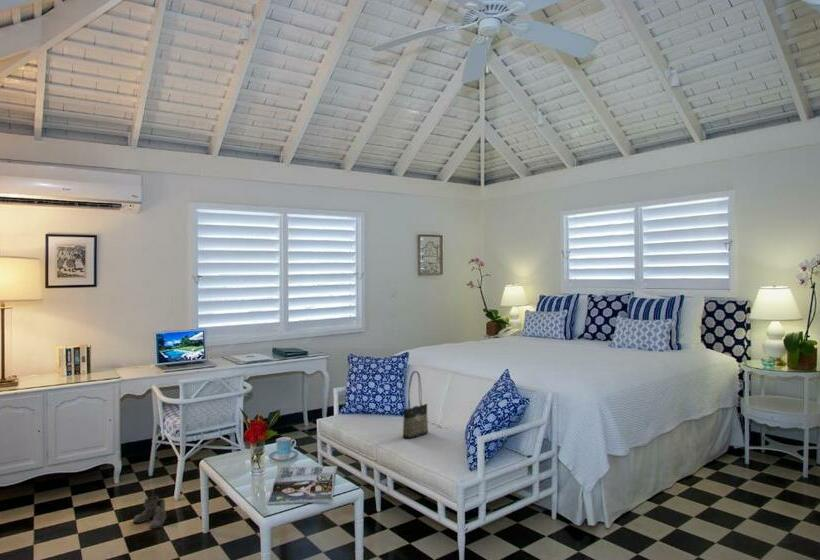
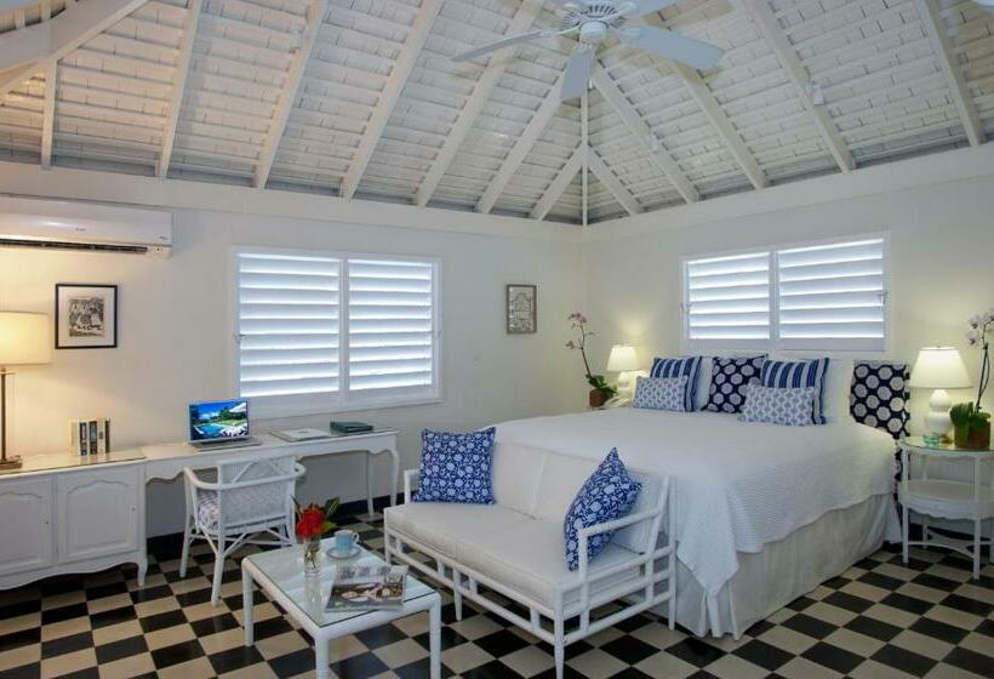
- tote bag (415, 406)
- boots (151, 511)
